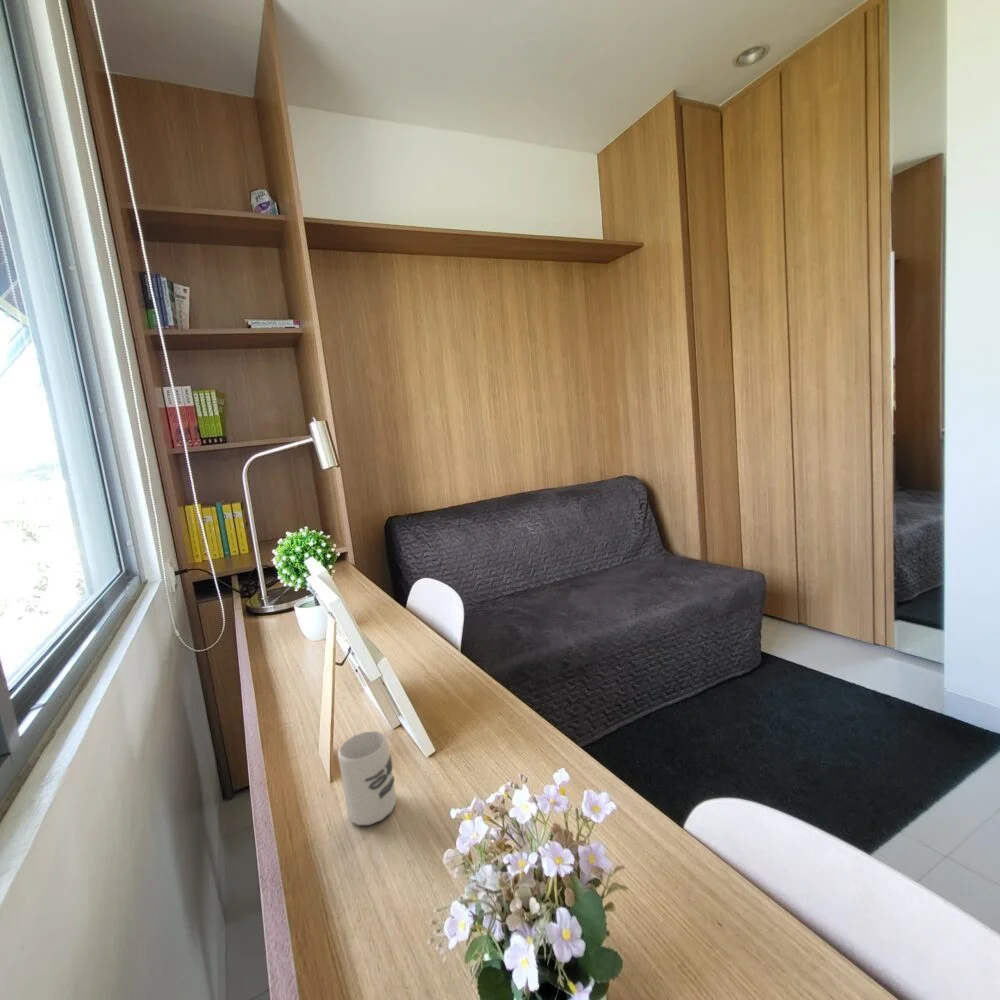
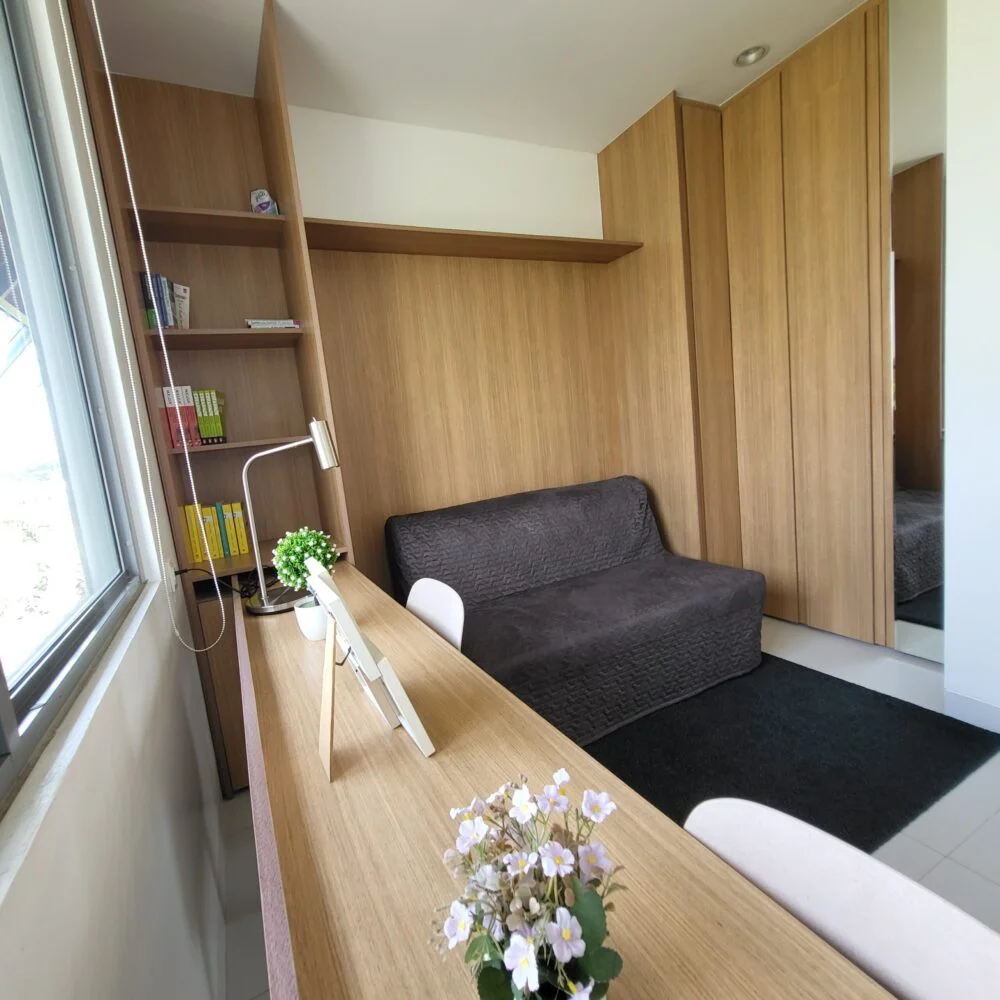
- cup (368, 777)
